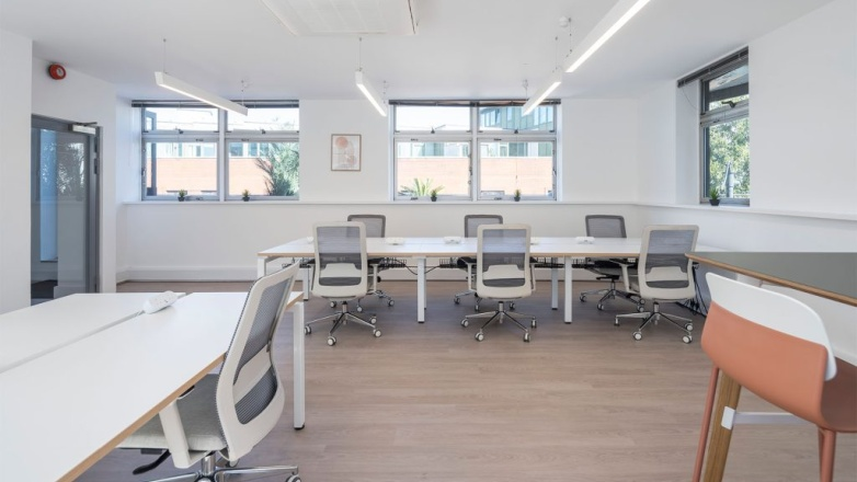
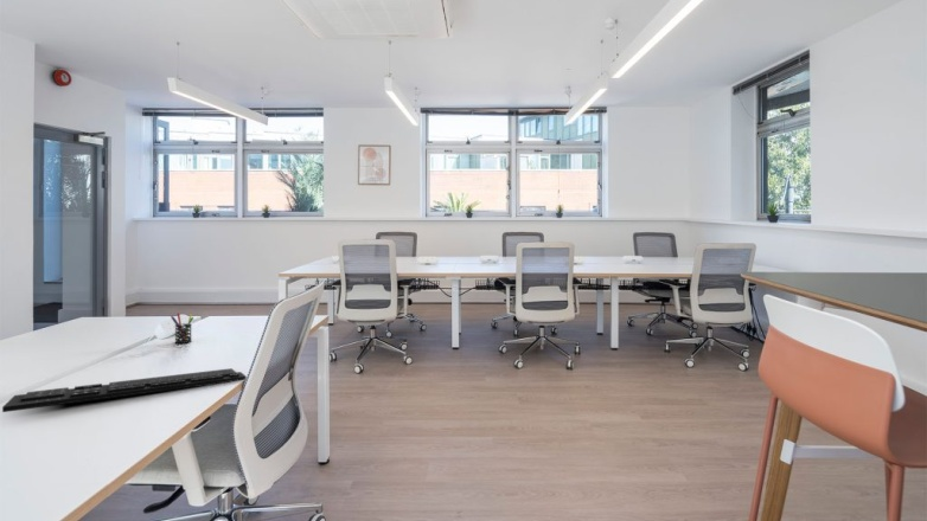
+ pen holder (184, 326)
+ keyboard (138, 385)
